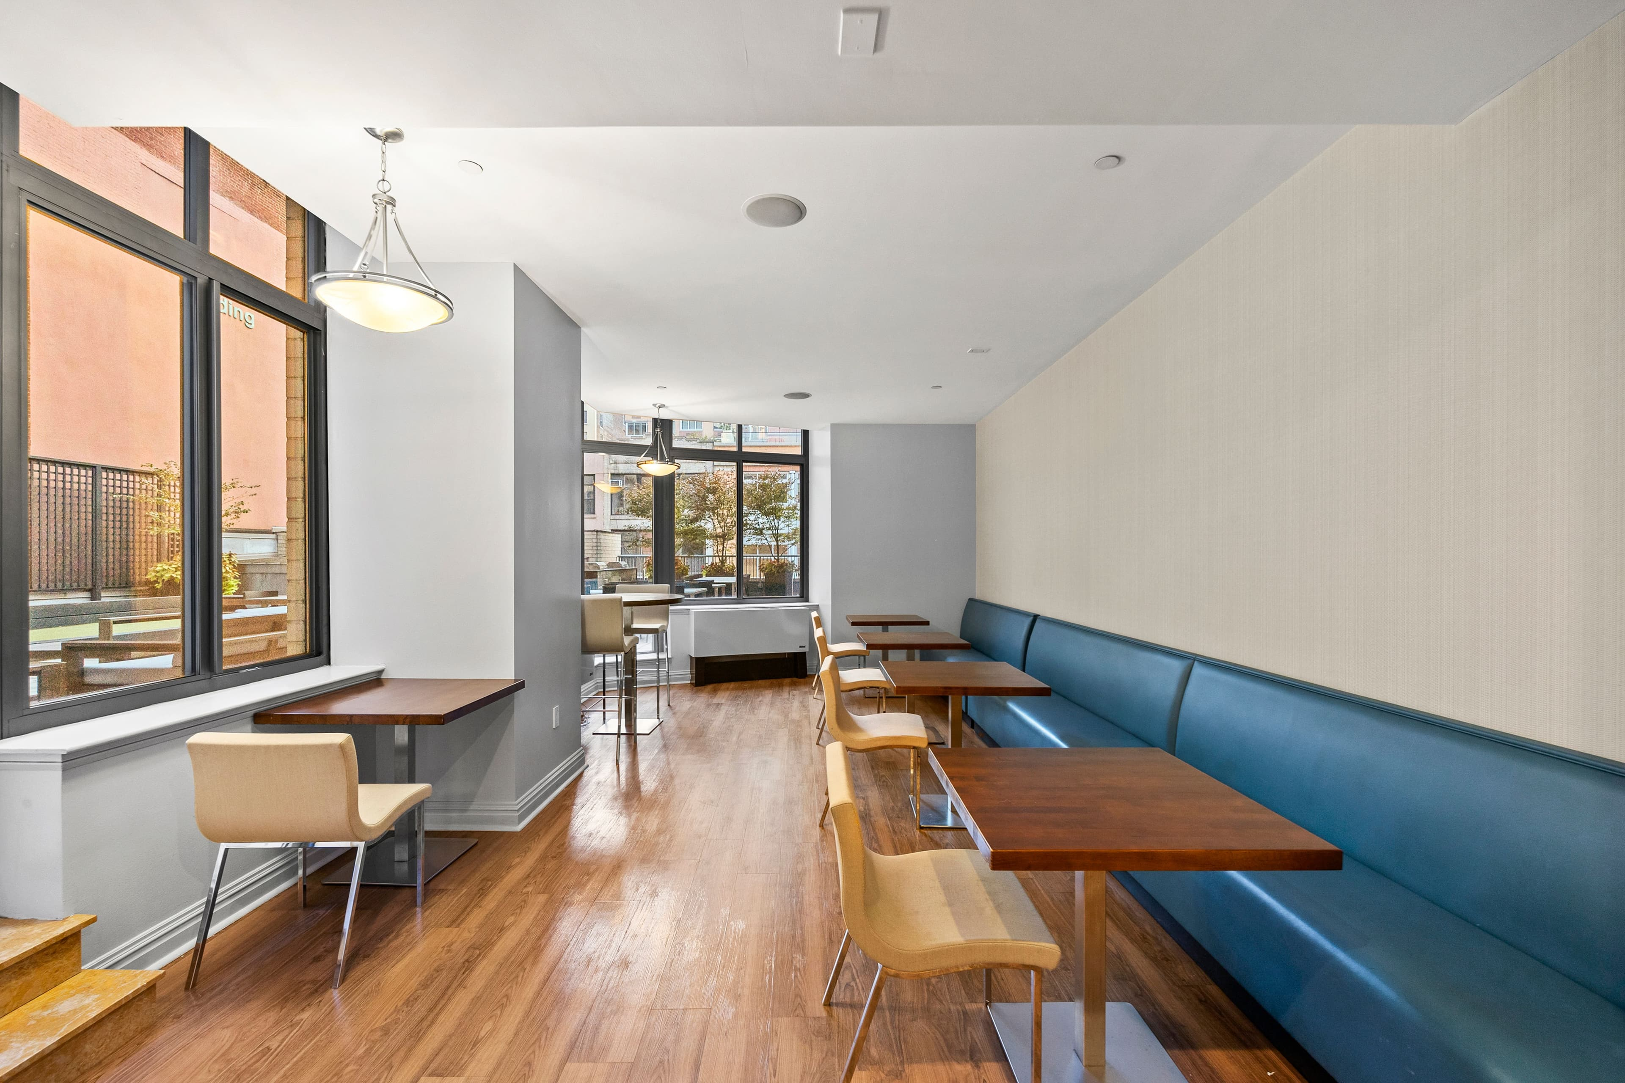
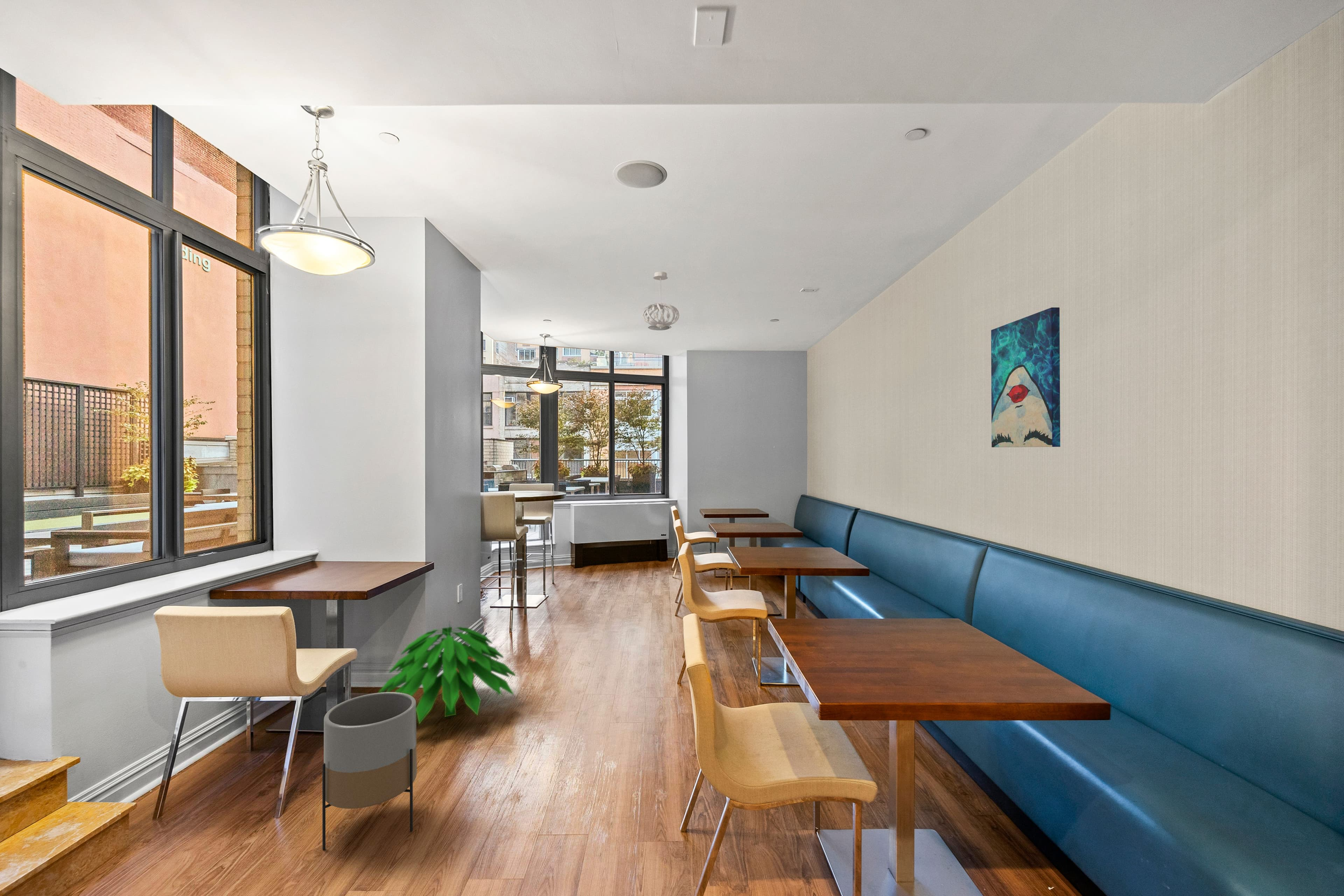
+ wall art (1022, 383)
+ pendant light (660, 301)
+ indoor plant (449, 667)
+ planter (373, 766)
